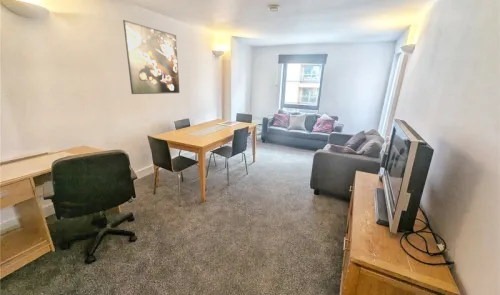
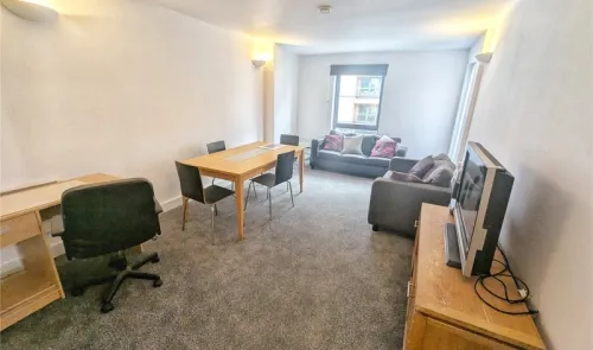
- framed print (155, 62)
